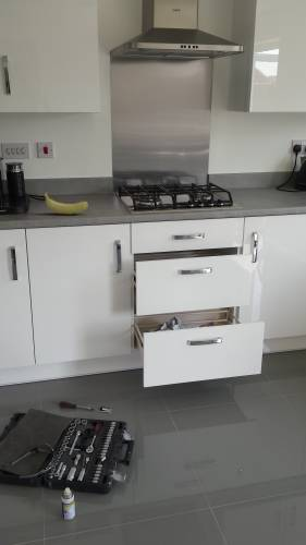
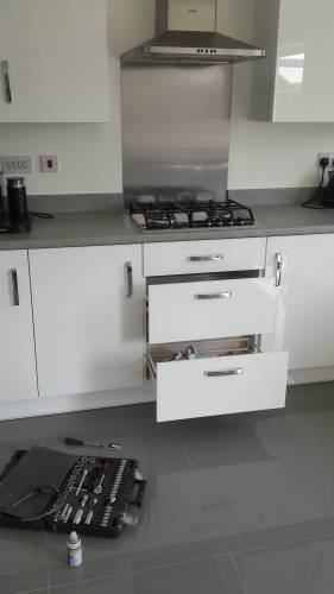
- fruit (65, 204)
